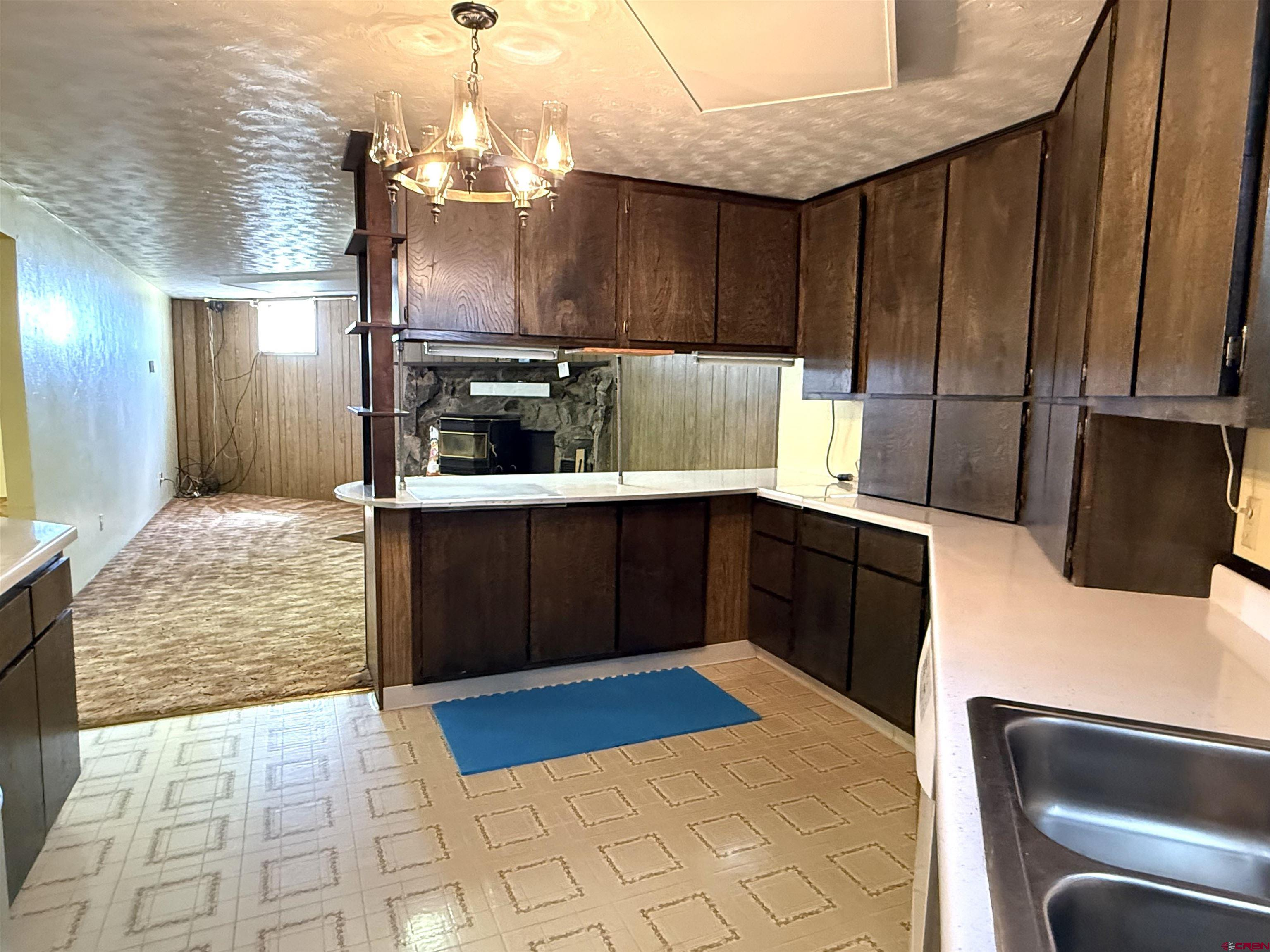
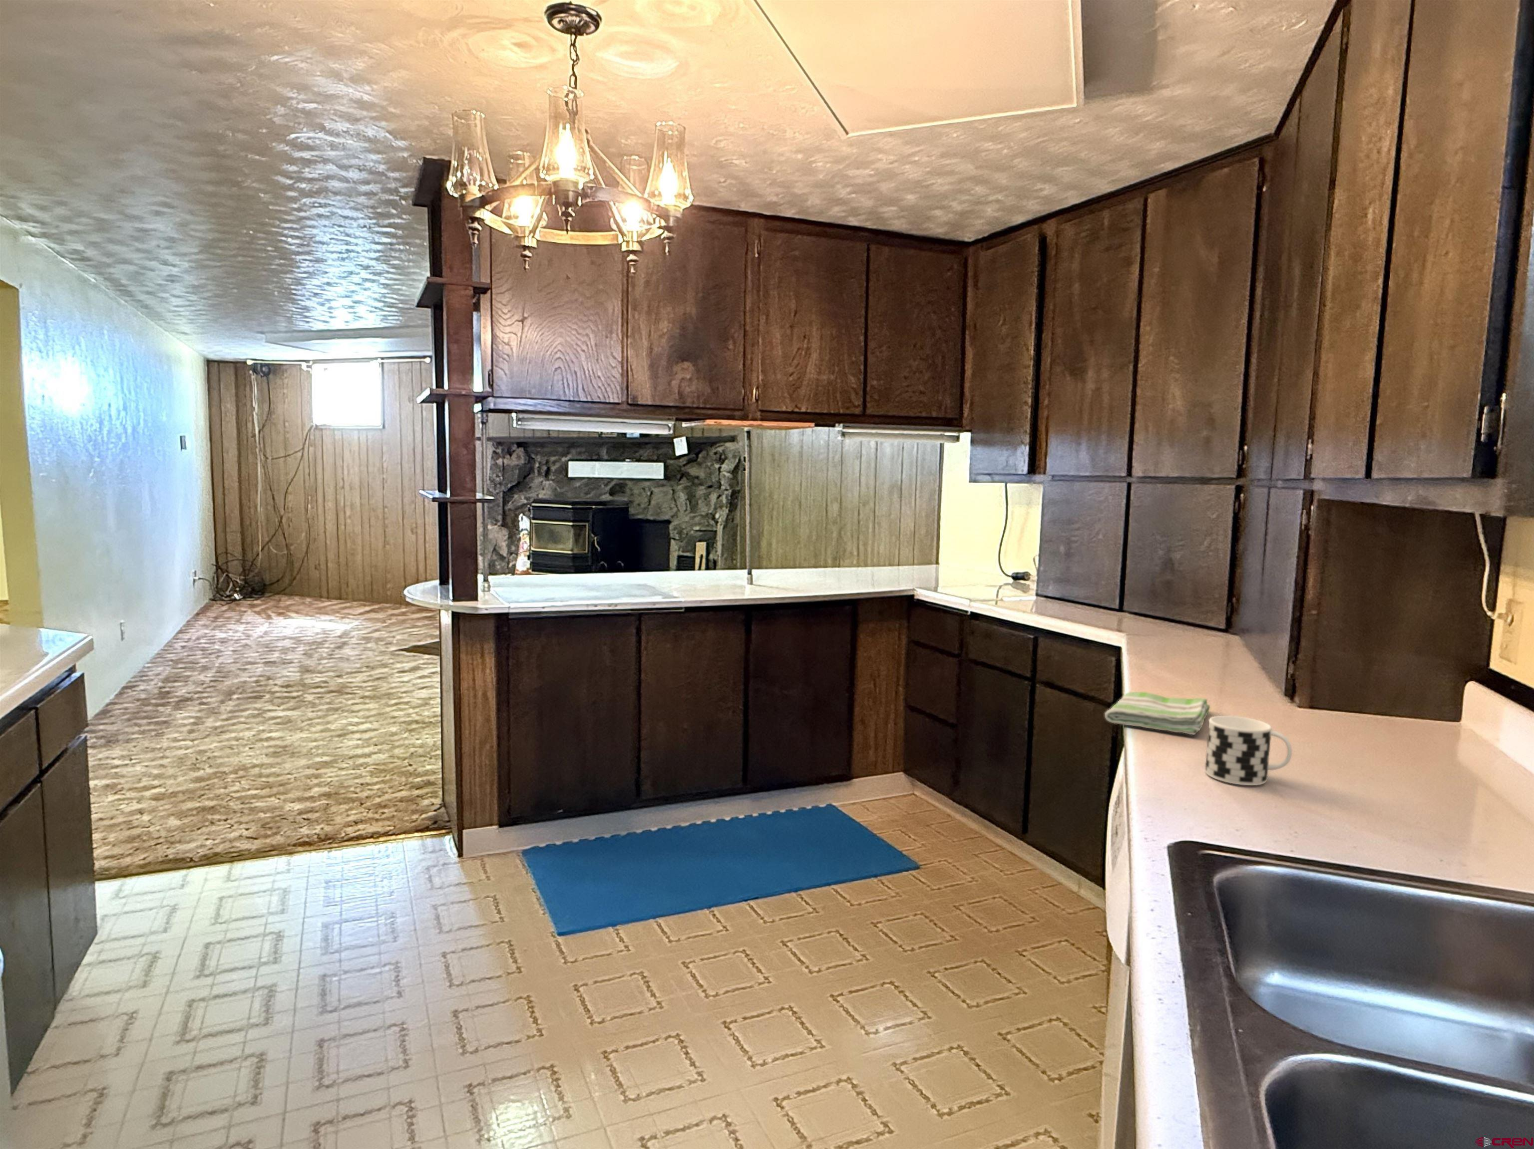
+ dish towel (1158, 708)
+ cup (1249, 752)
